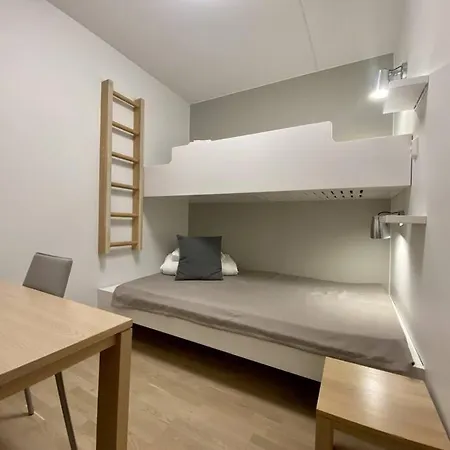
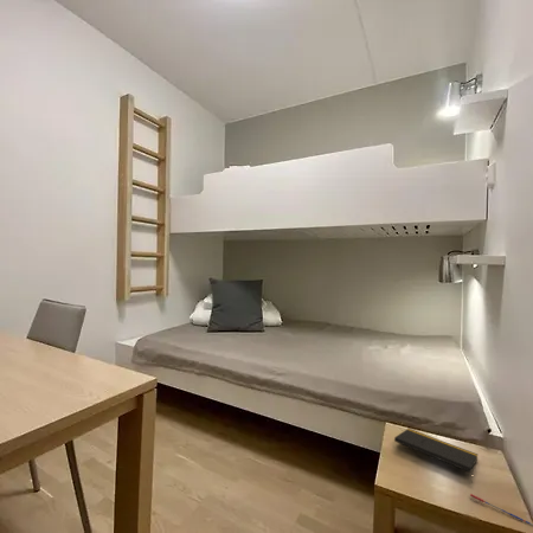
+ notepad (435, 448)
+ pen (500, 509)
